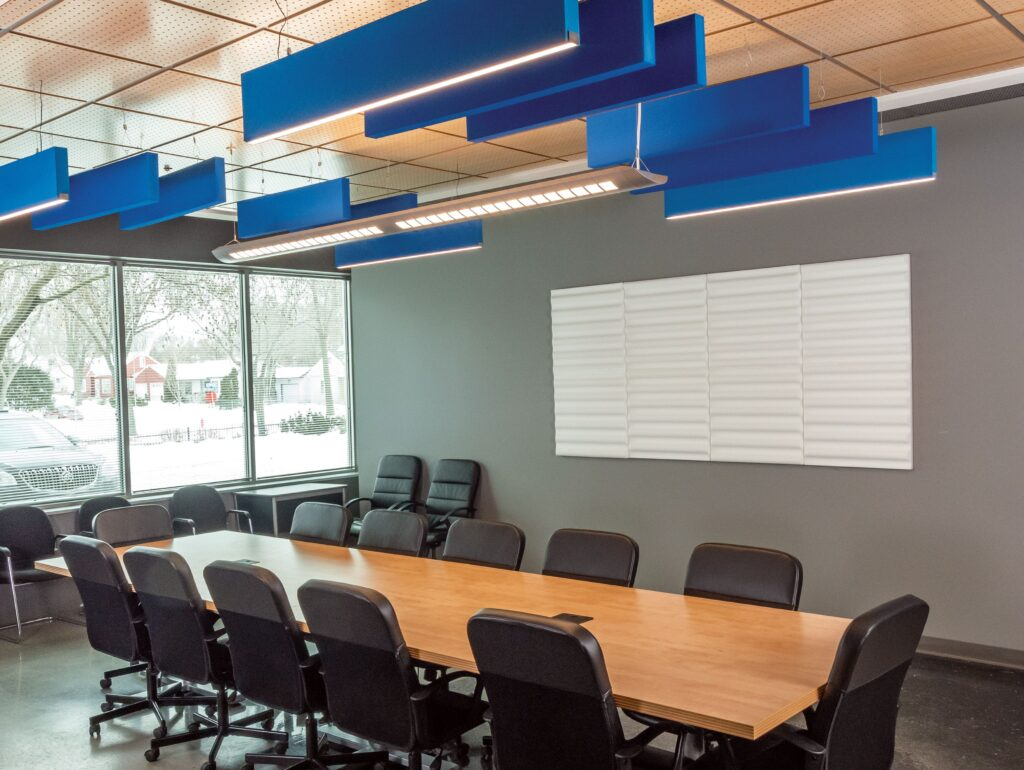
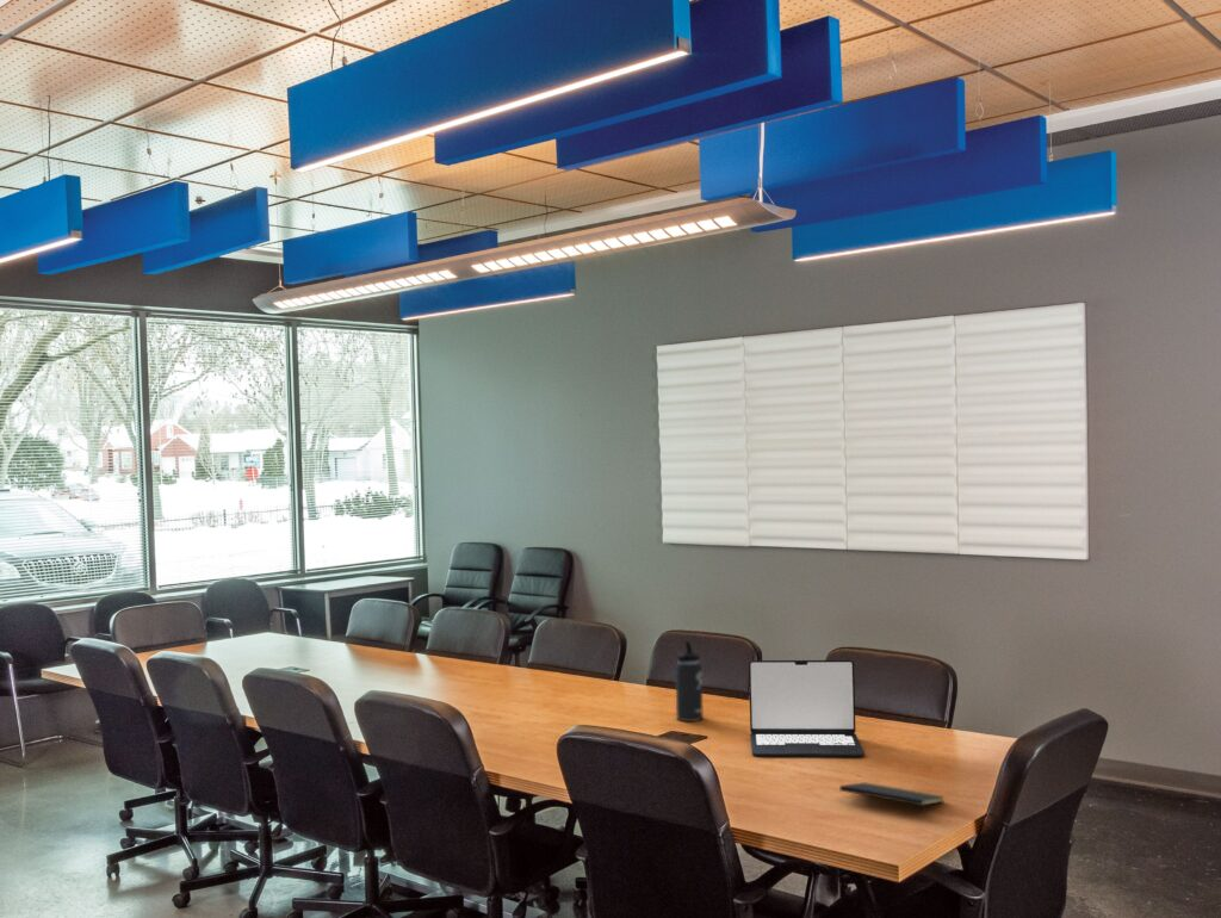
+ laptop (804, 707)
+ thermos bottle (687, 680)
+ notepad (892, 793)
